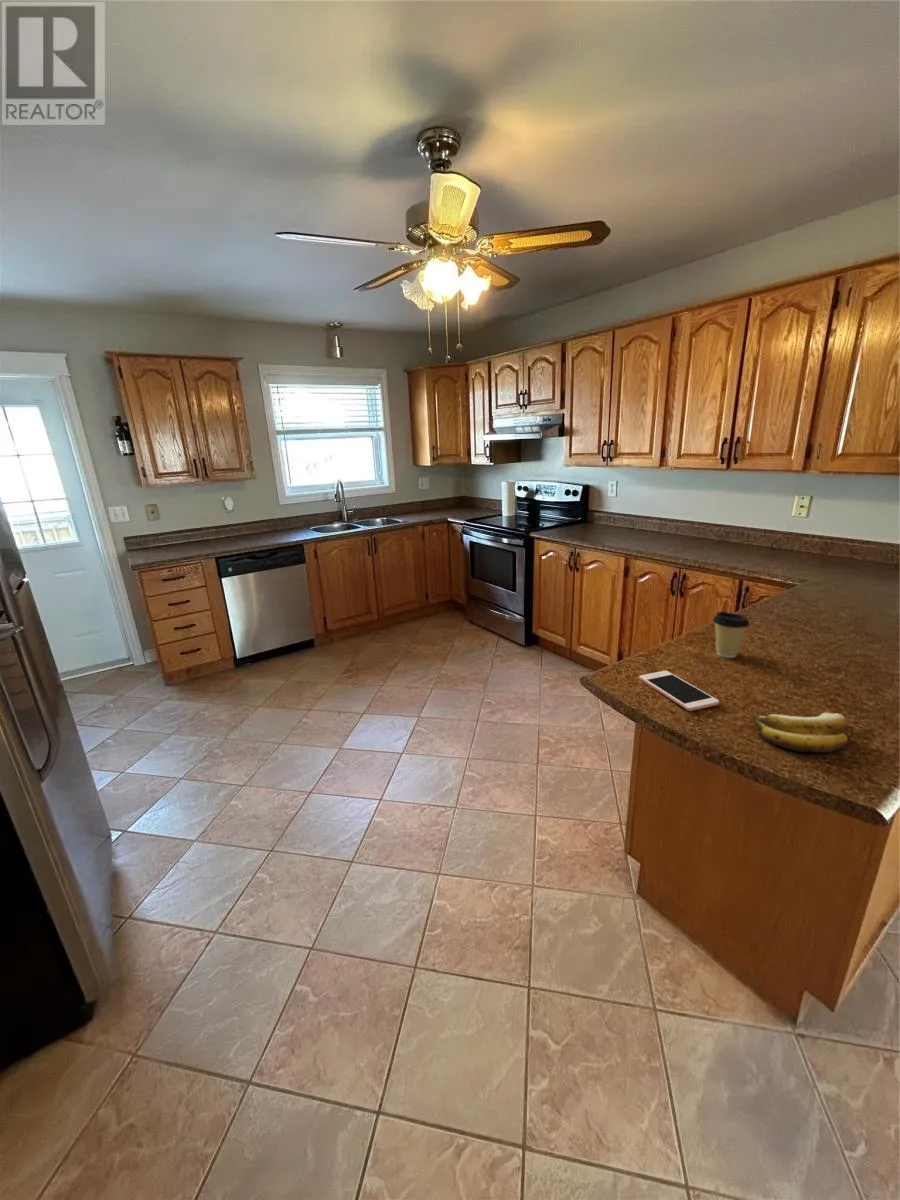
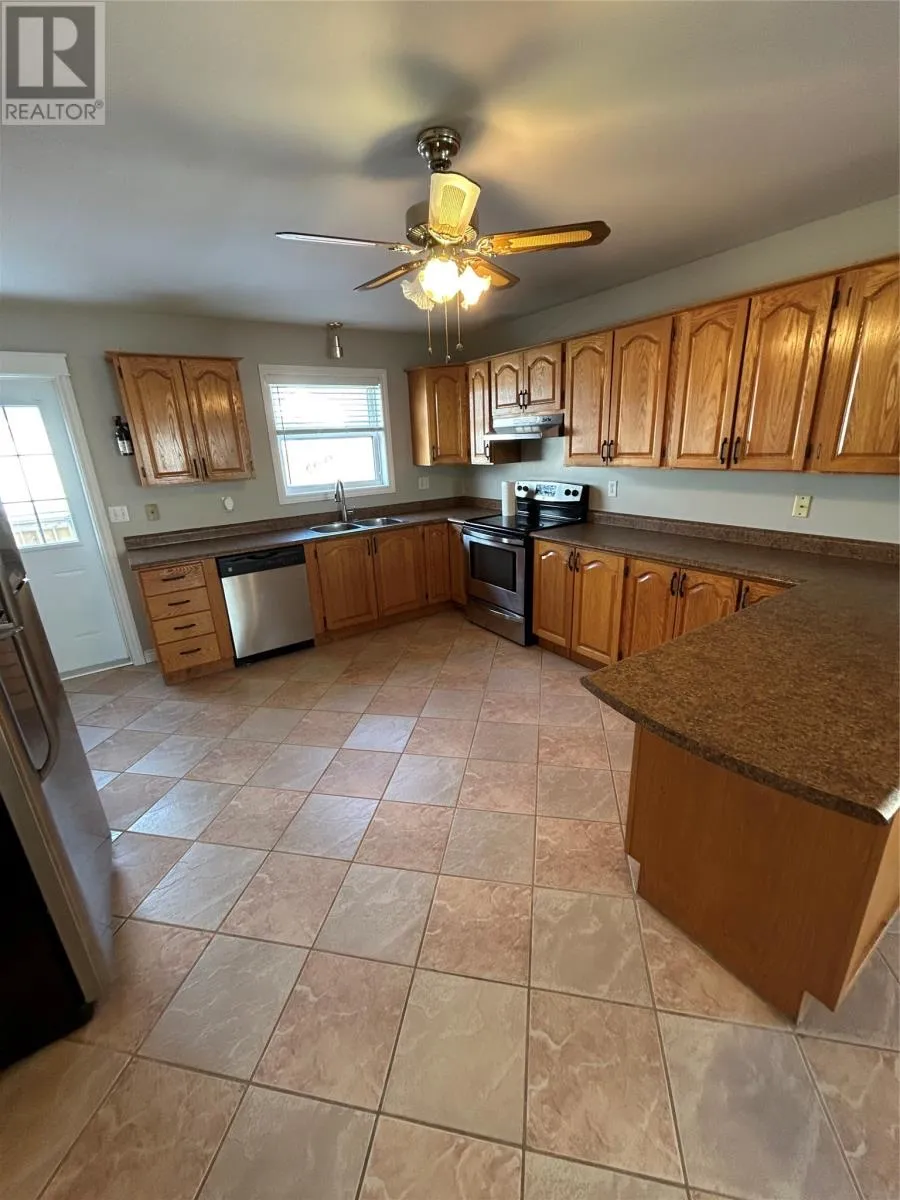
- cell phone (676, 689)
- banana (801, 718)
- coffee cup (729, 635)
